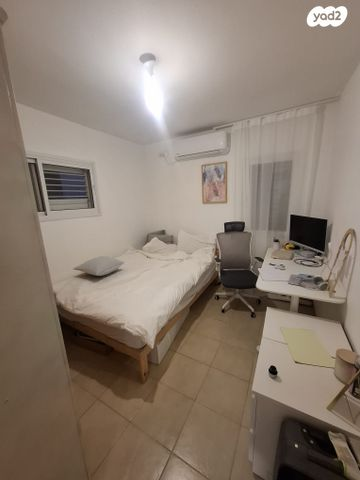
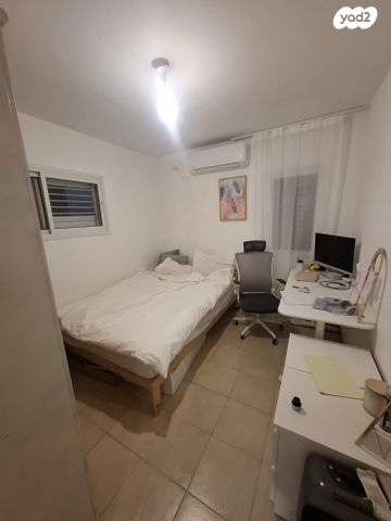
- pillow (99, 265)
